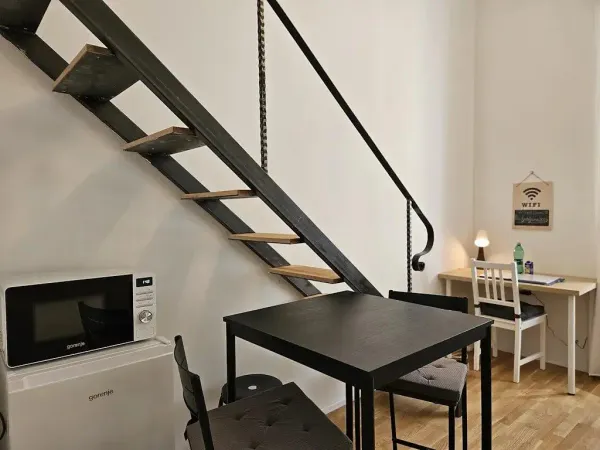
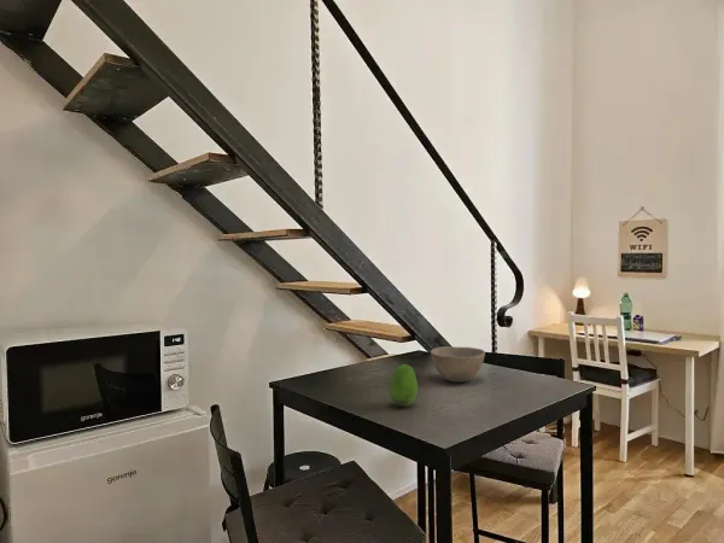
+ fruit (403, 385)
+ bowl (457, 364)
